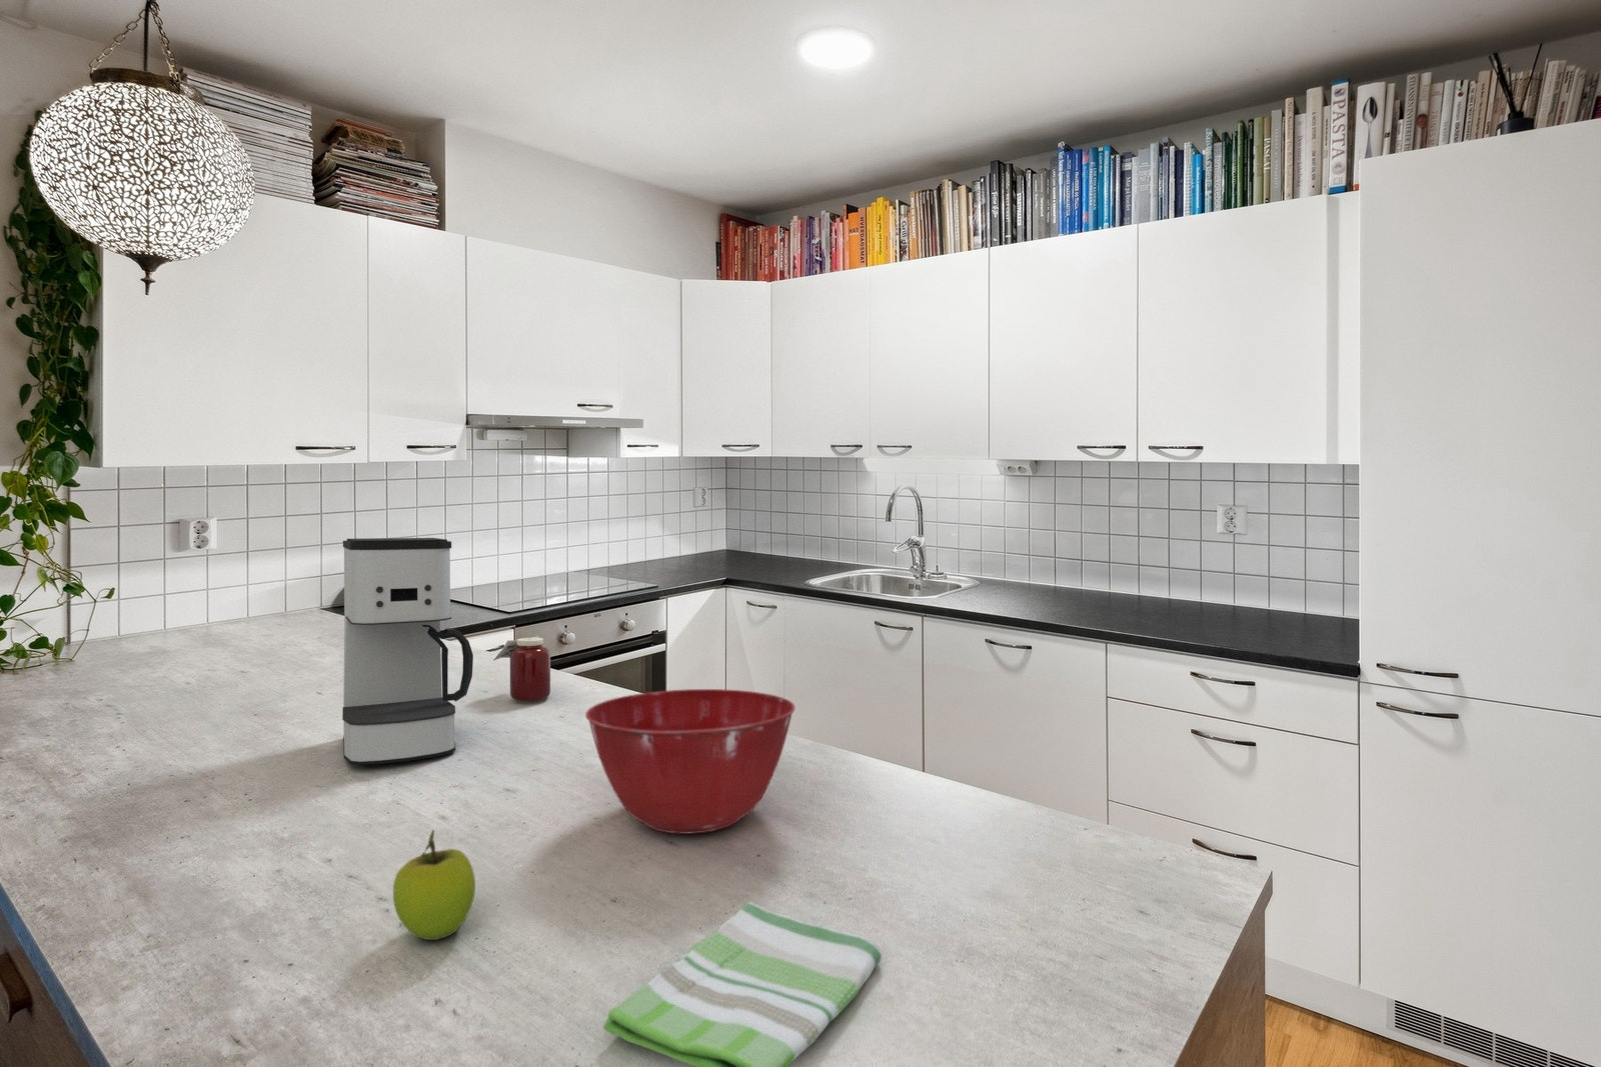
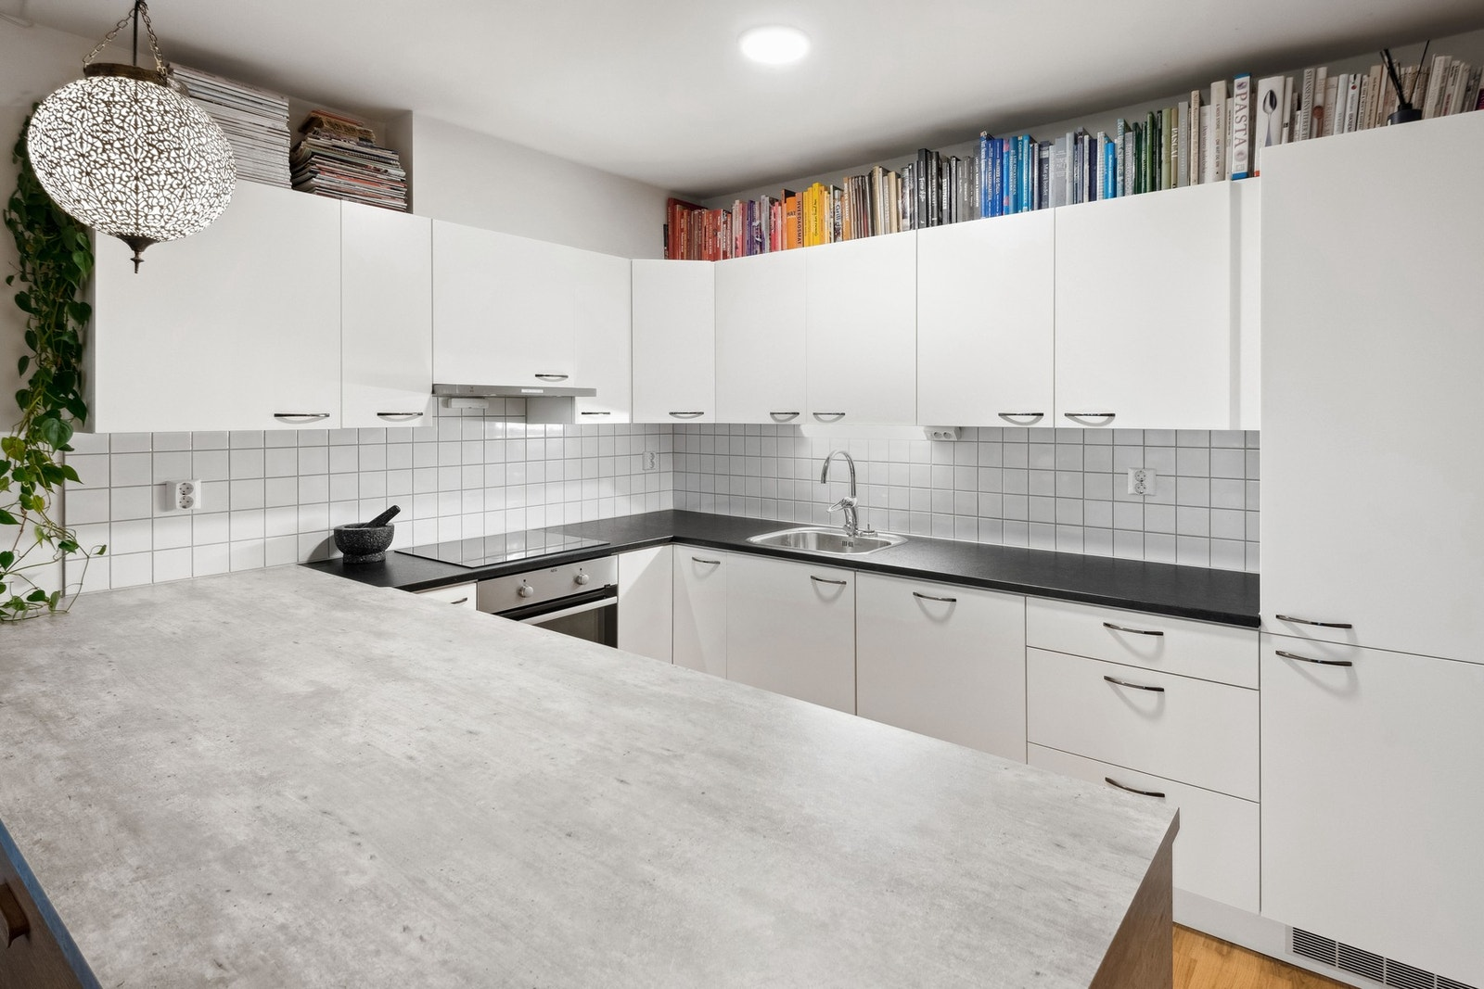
- fruit (435, 882)
- jar (525, 667)
- dish towel (753, 981)
- coffee maker (407, 642)
- mixing bowl (691, 761)
